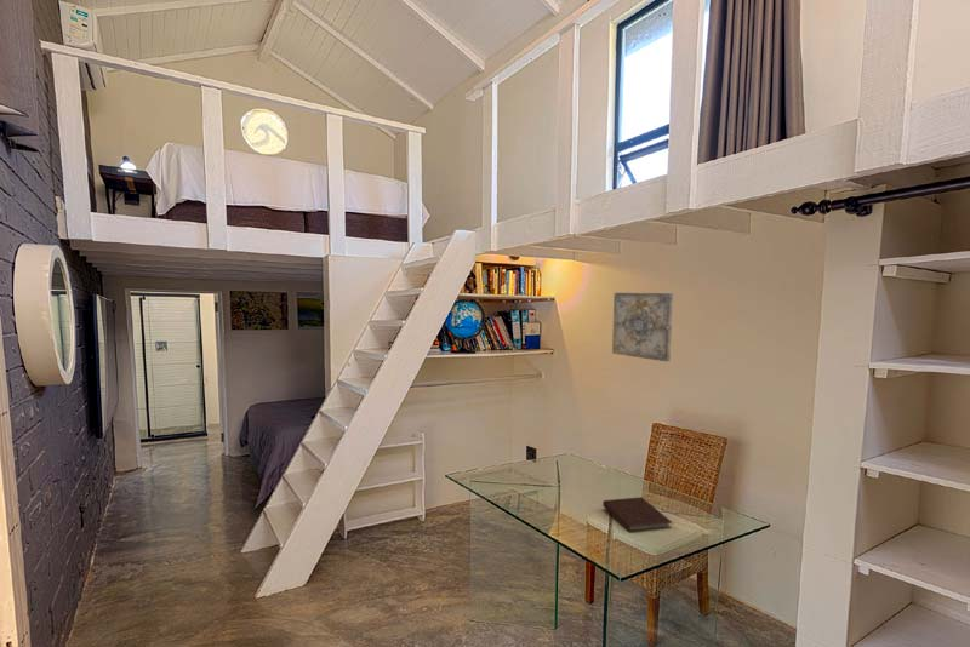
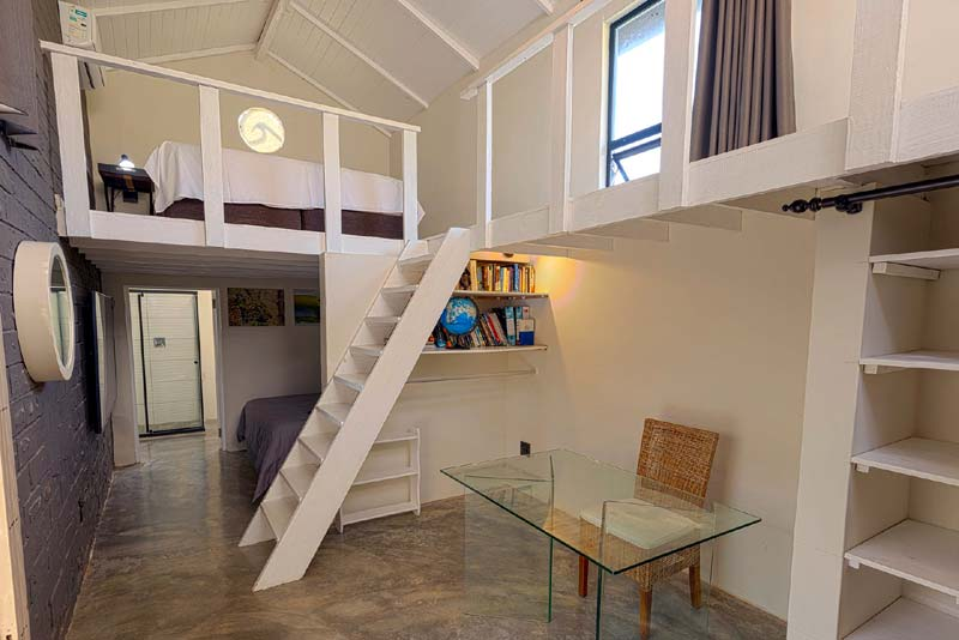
- notebook (635, 514)
- wall art (640, 325)
